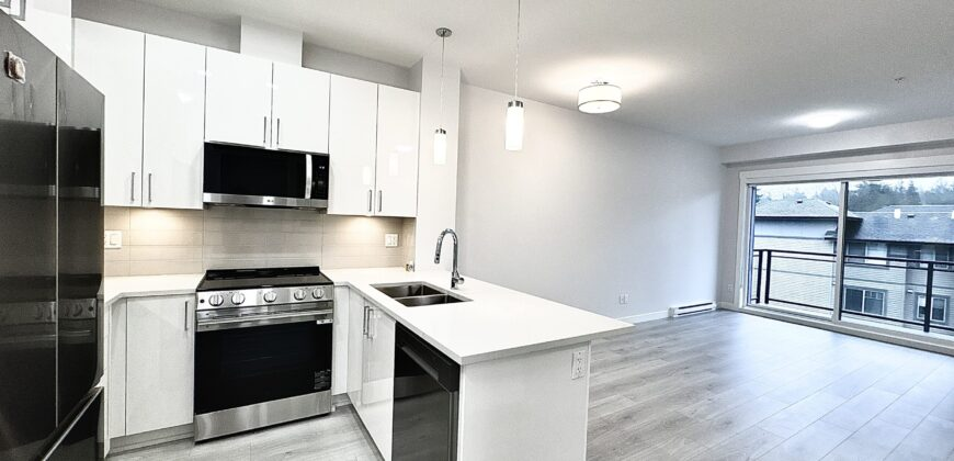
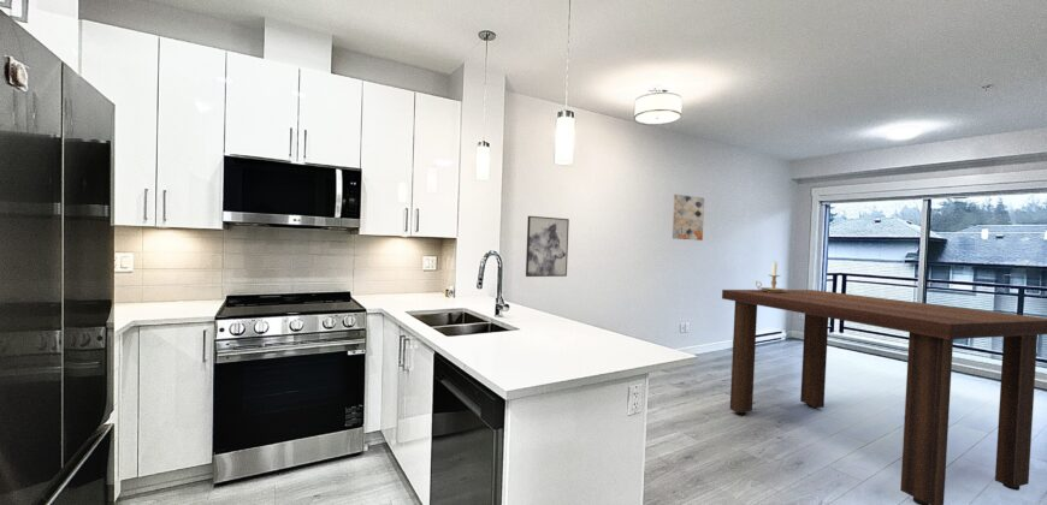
+ wall art (548, 246)
+ wall art (688, 218)
+ candle holder (774, 275)
+ dining table (824, 373)
